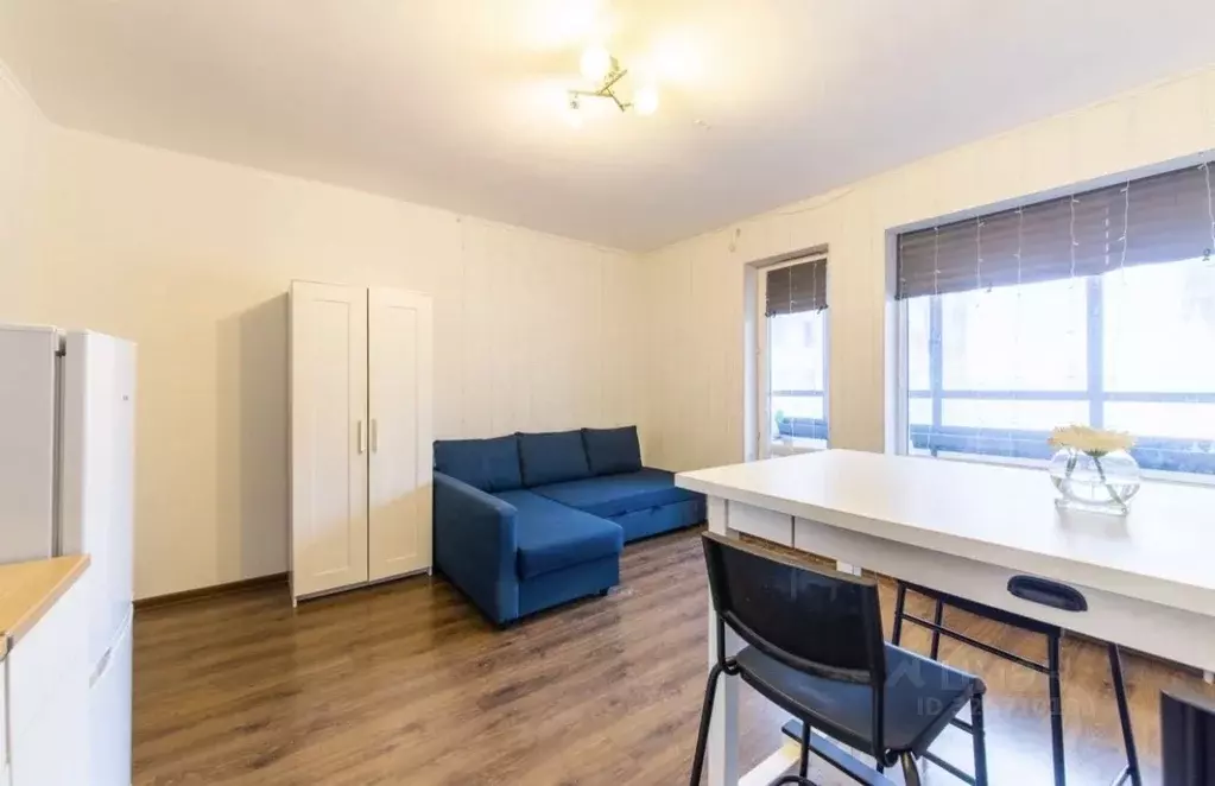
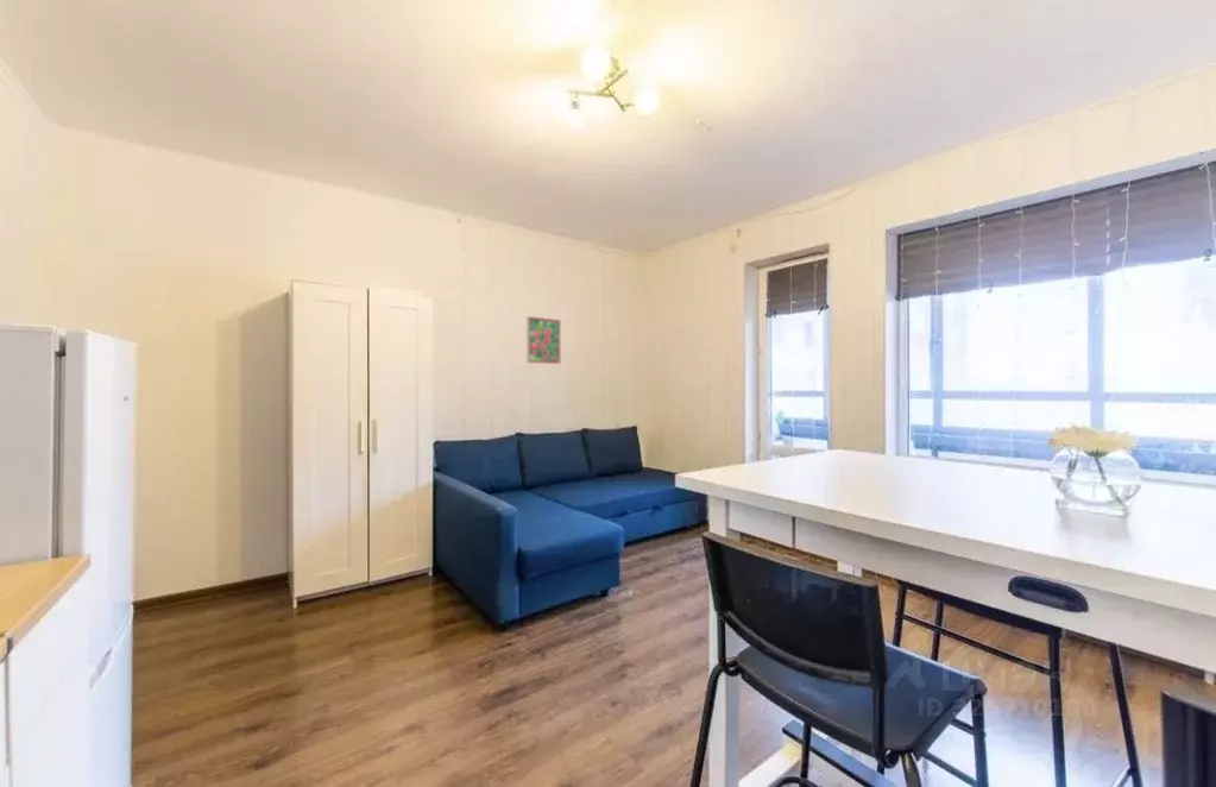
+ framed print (543, 340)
